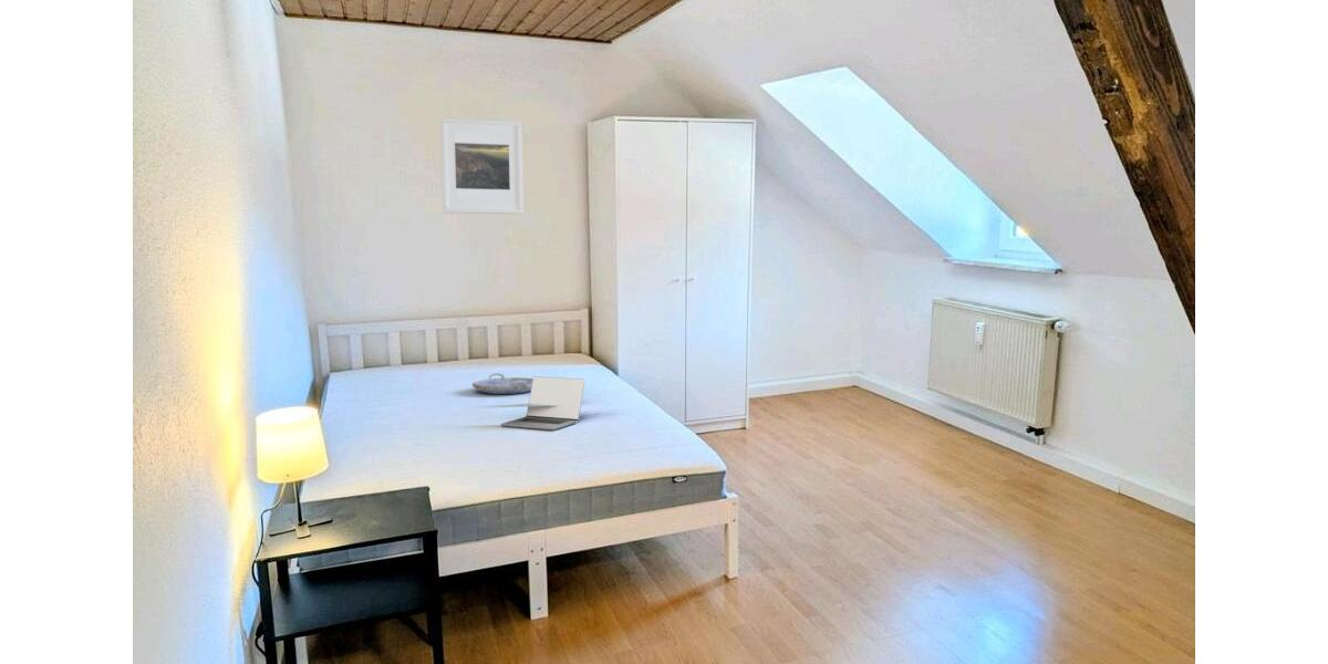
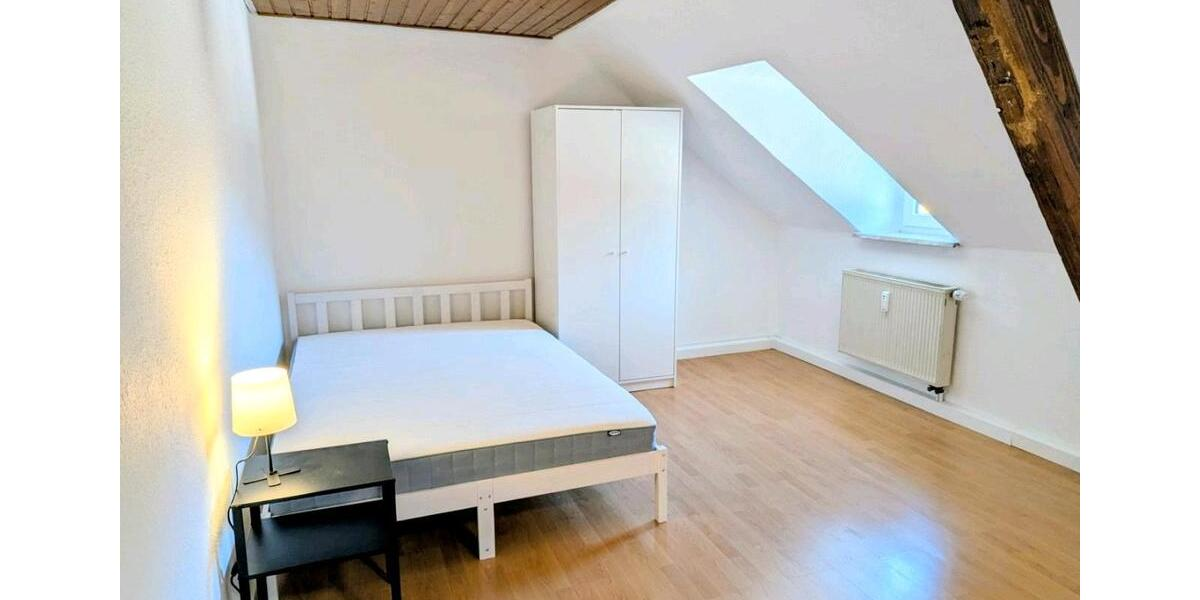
- serving tray (507, 383)
- laptop (543, 402)
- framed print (483, 166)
